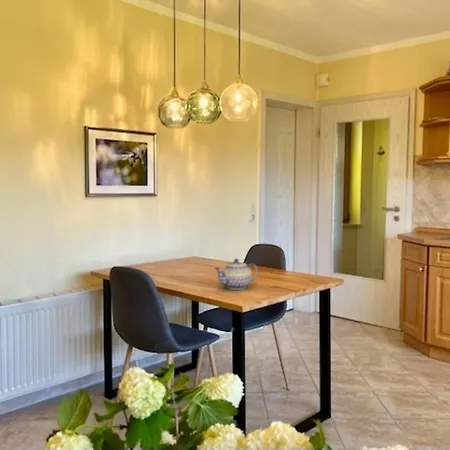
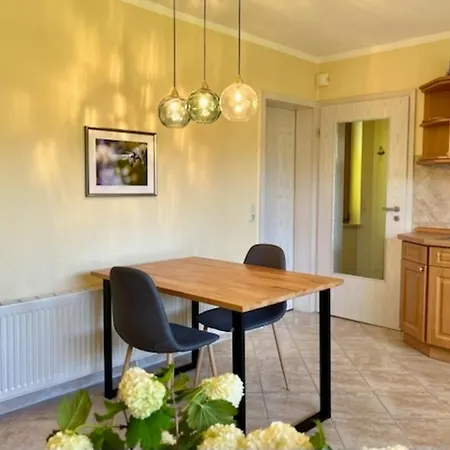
- teapot (236, 273)
